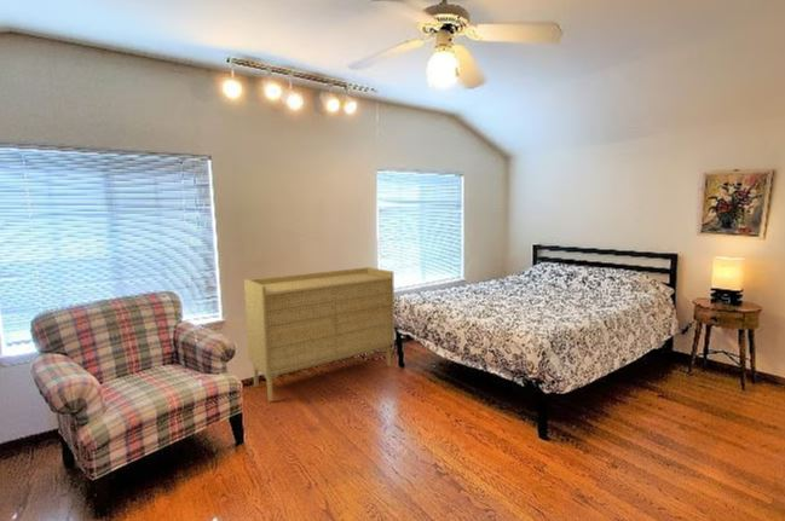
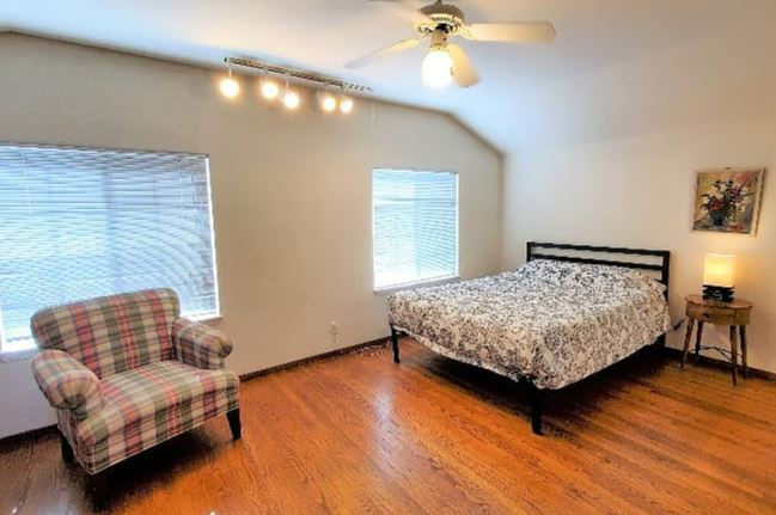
- sideboard (324, 326)
